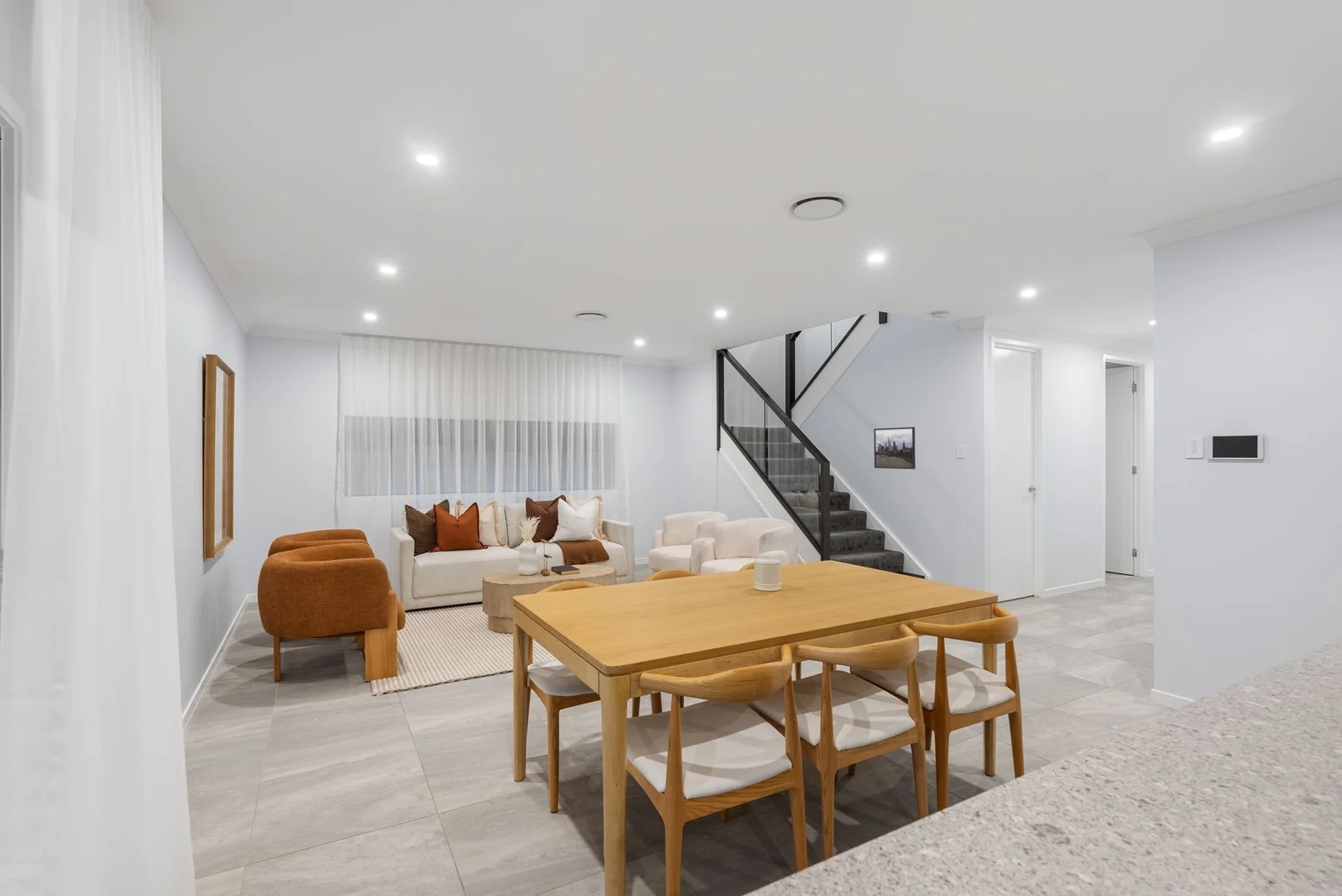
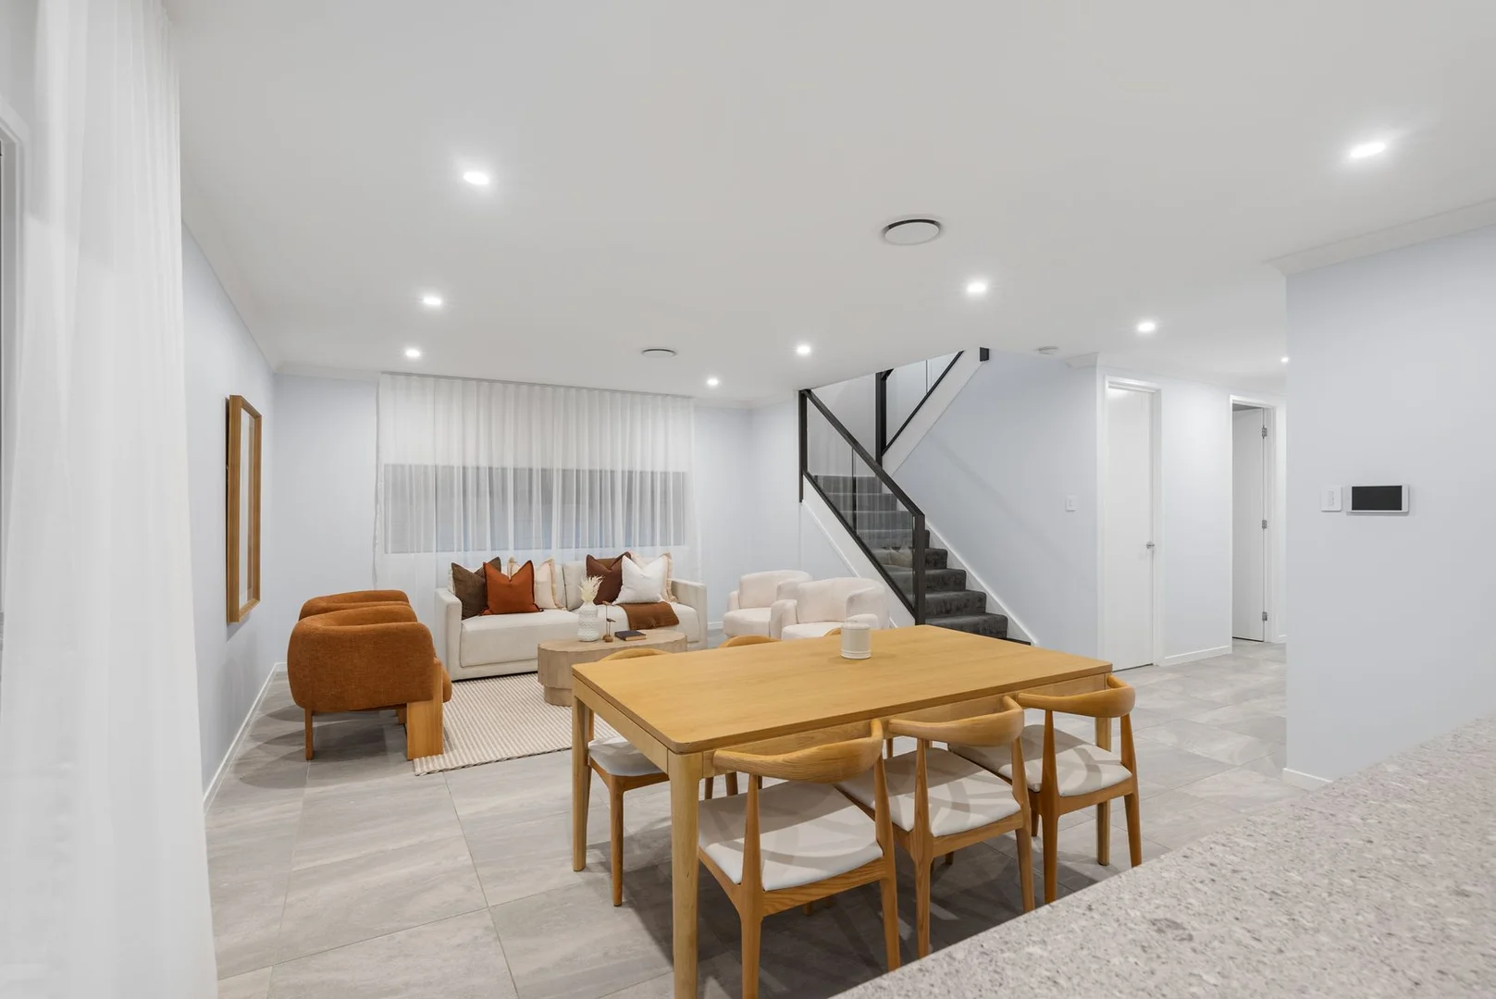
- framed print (894, 448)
